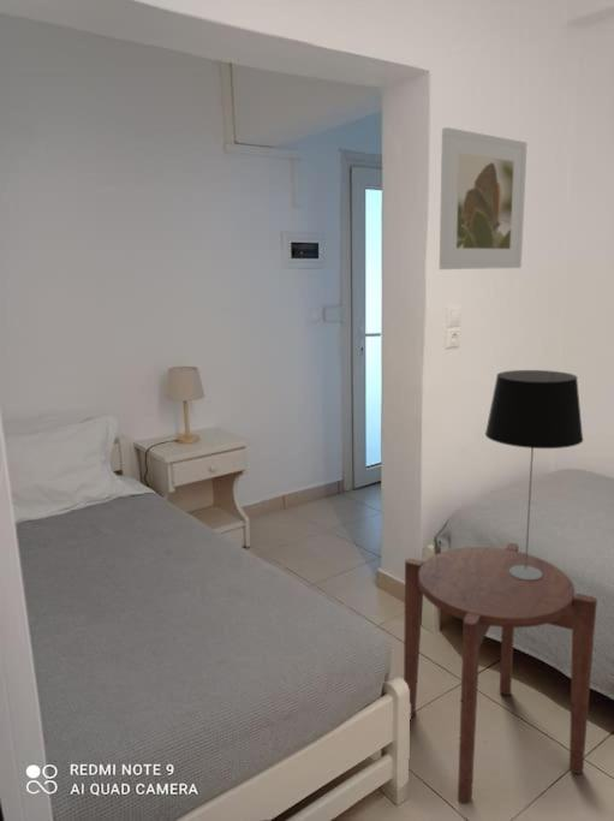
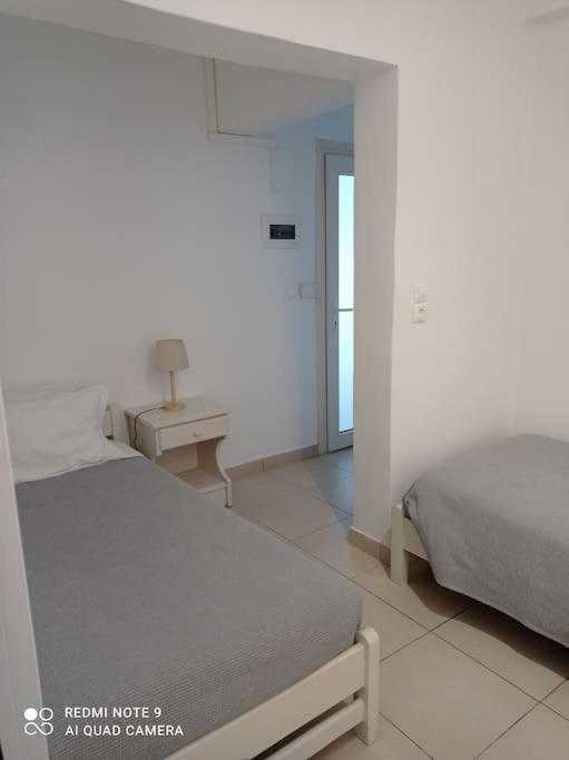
- side table (501, 661)
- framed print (484, 203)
- table lamp (530, 476)
